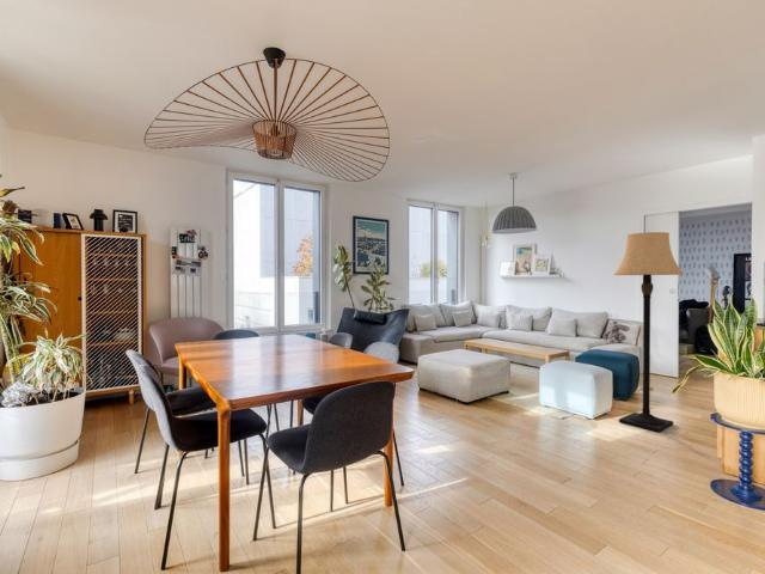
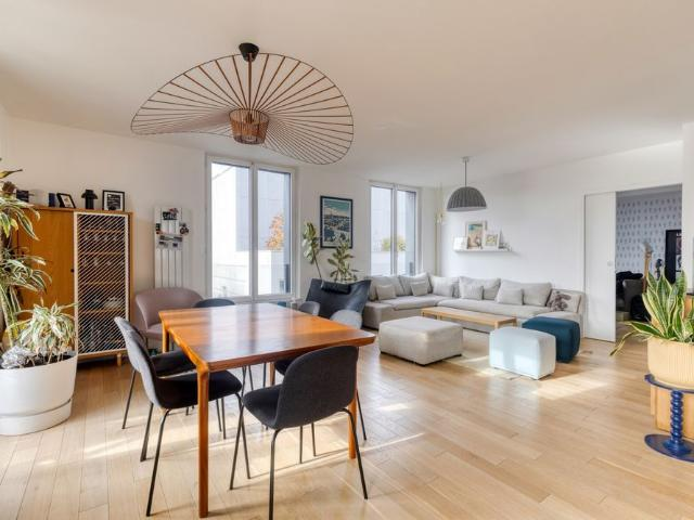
- lamp (647, 329)
